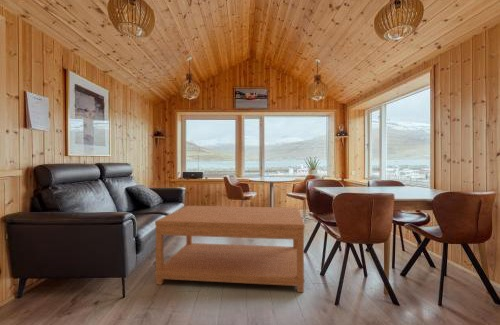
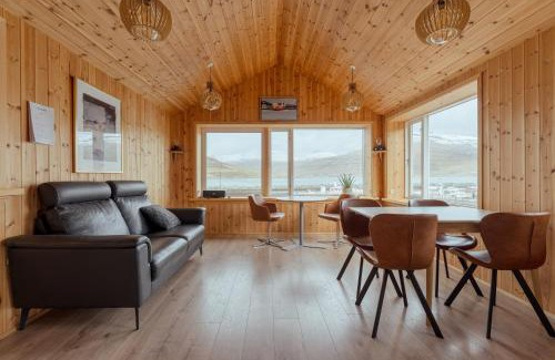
- coffee table (235, 237)
